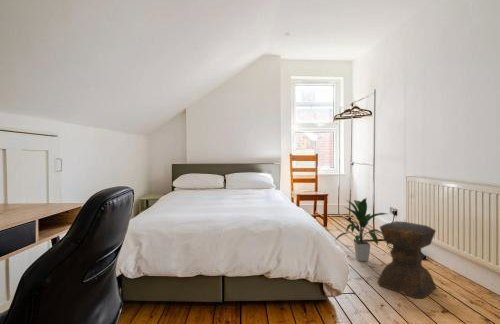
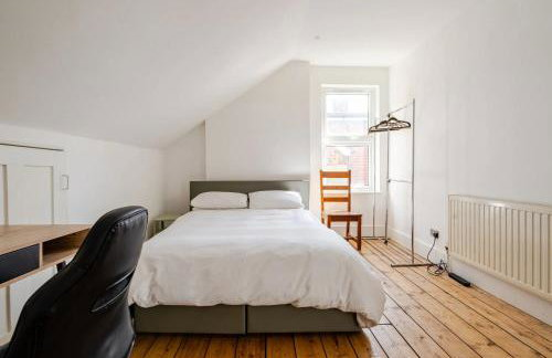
- stool (406, 255)
- indoor plant (360, 227)
